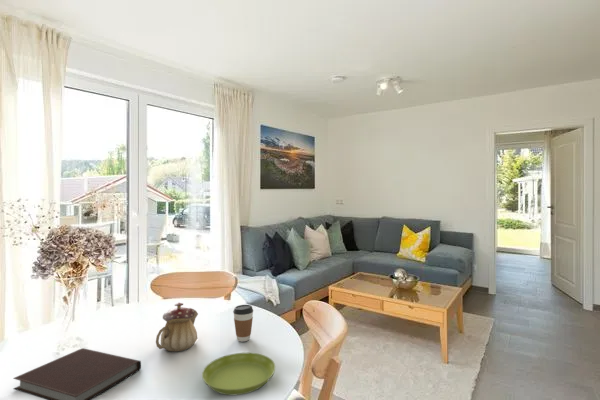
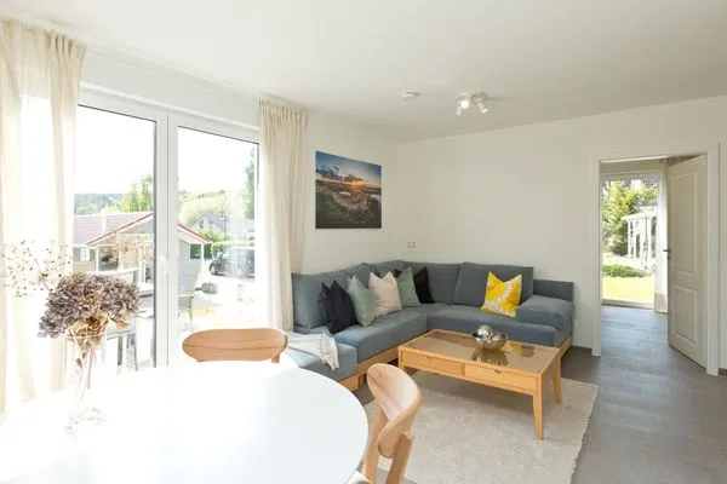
- teapot (177, 324)
- coffee cup (243, 322)
- notebook (80, 373)
- saucer (239, 374)
